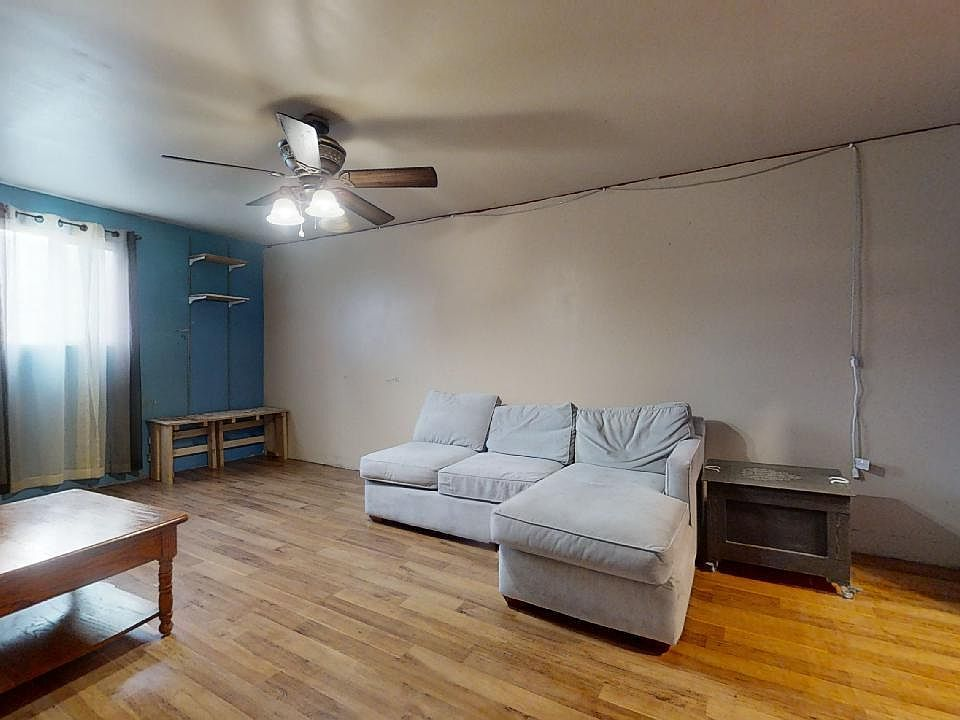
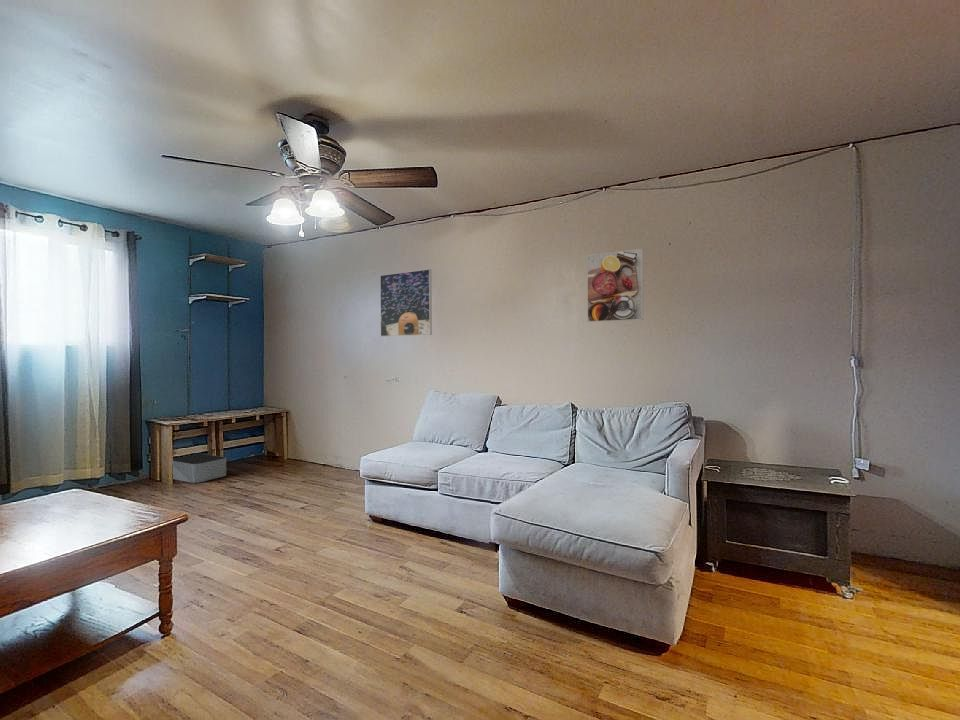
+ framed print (614, 286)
+ storage bin (196, 467)
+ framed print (405, 304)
